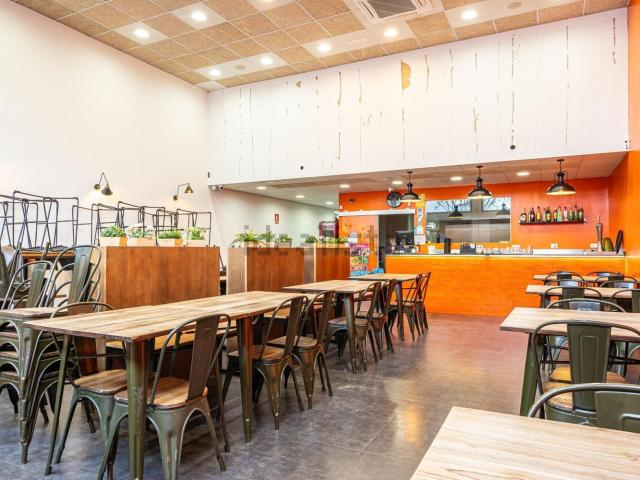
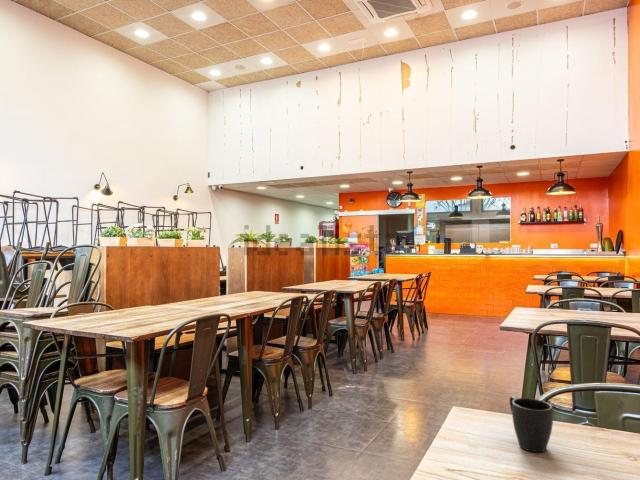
+ mug (527, 421)
